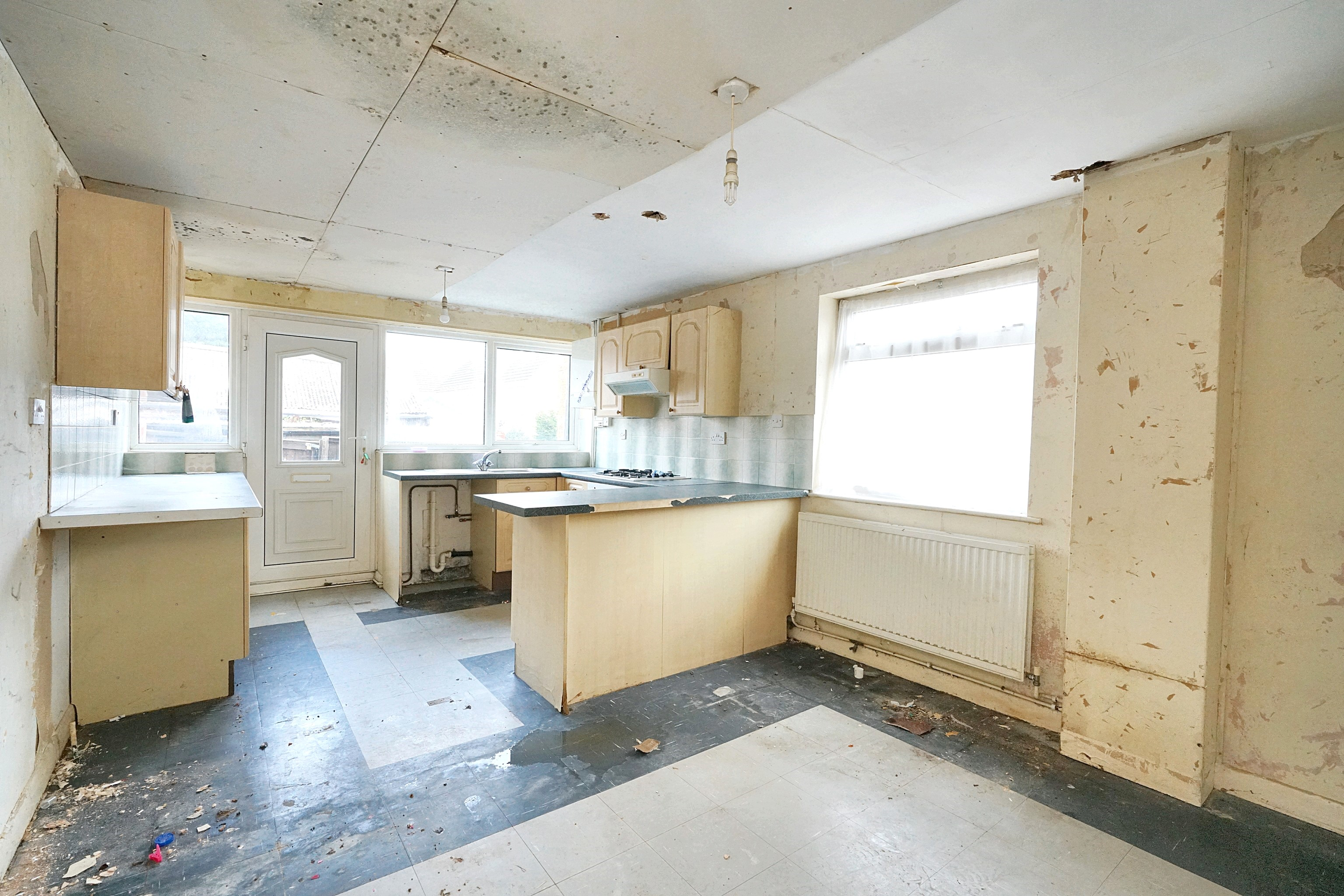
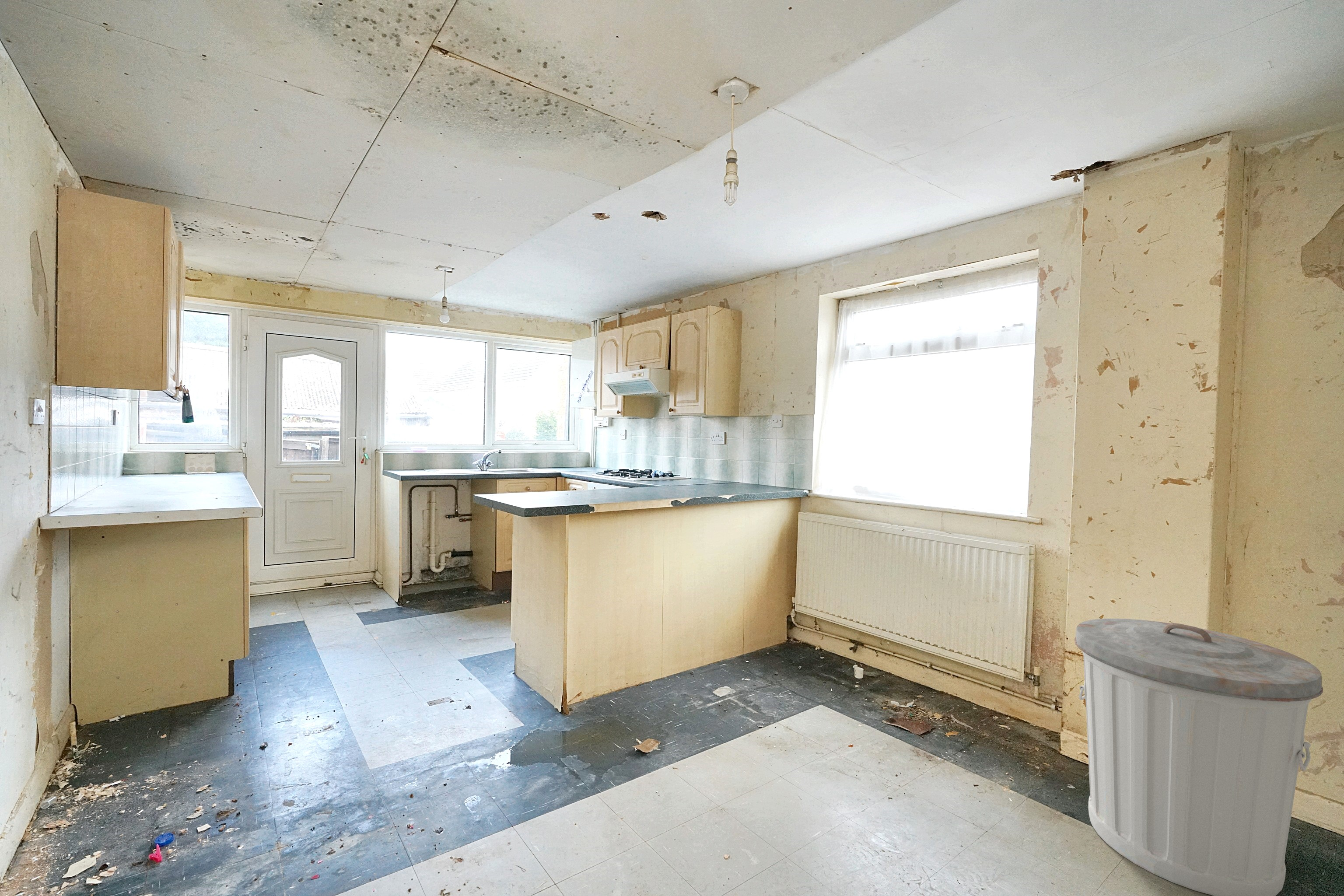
+ trash can (1183, 735)
